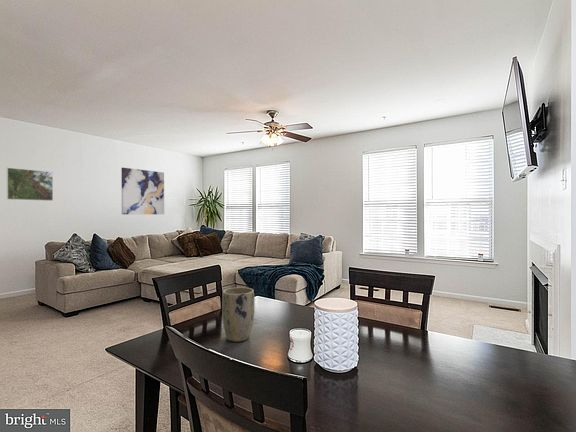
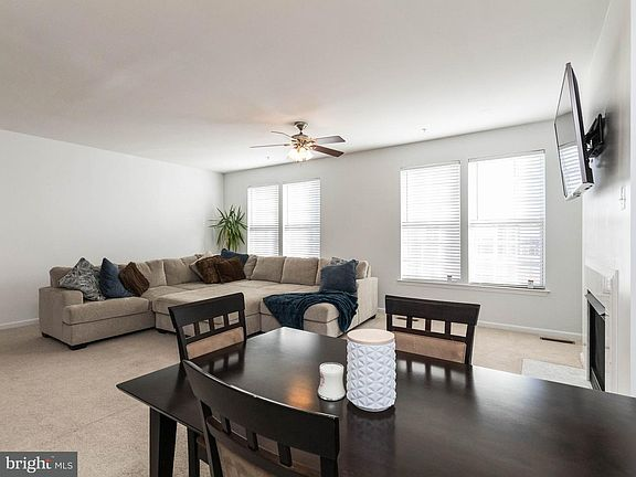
- plant pot (238, 314)
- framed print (30, 185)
- wall art (144, 192)
